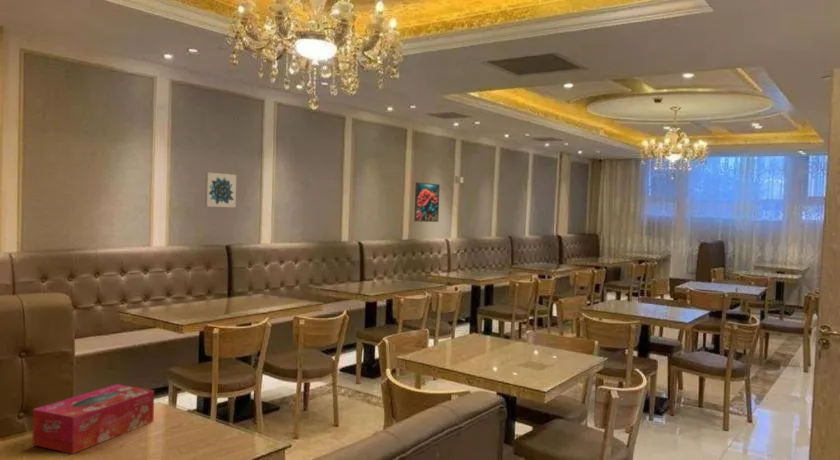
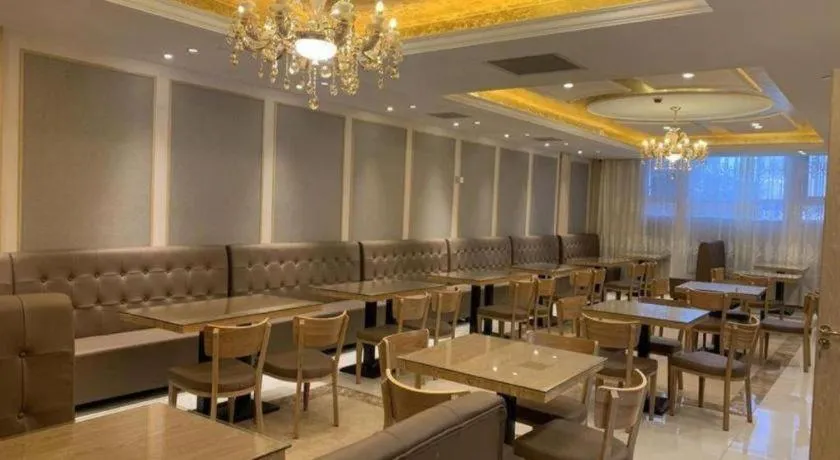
- wall art (220, 190)
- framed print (427, 202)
- tissue box (96, 415)
